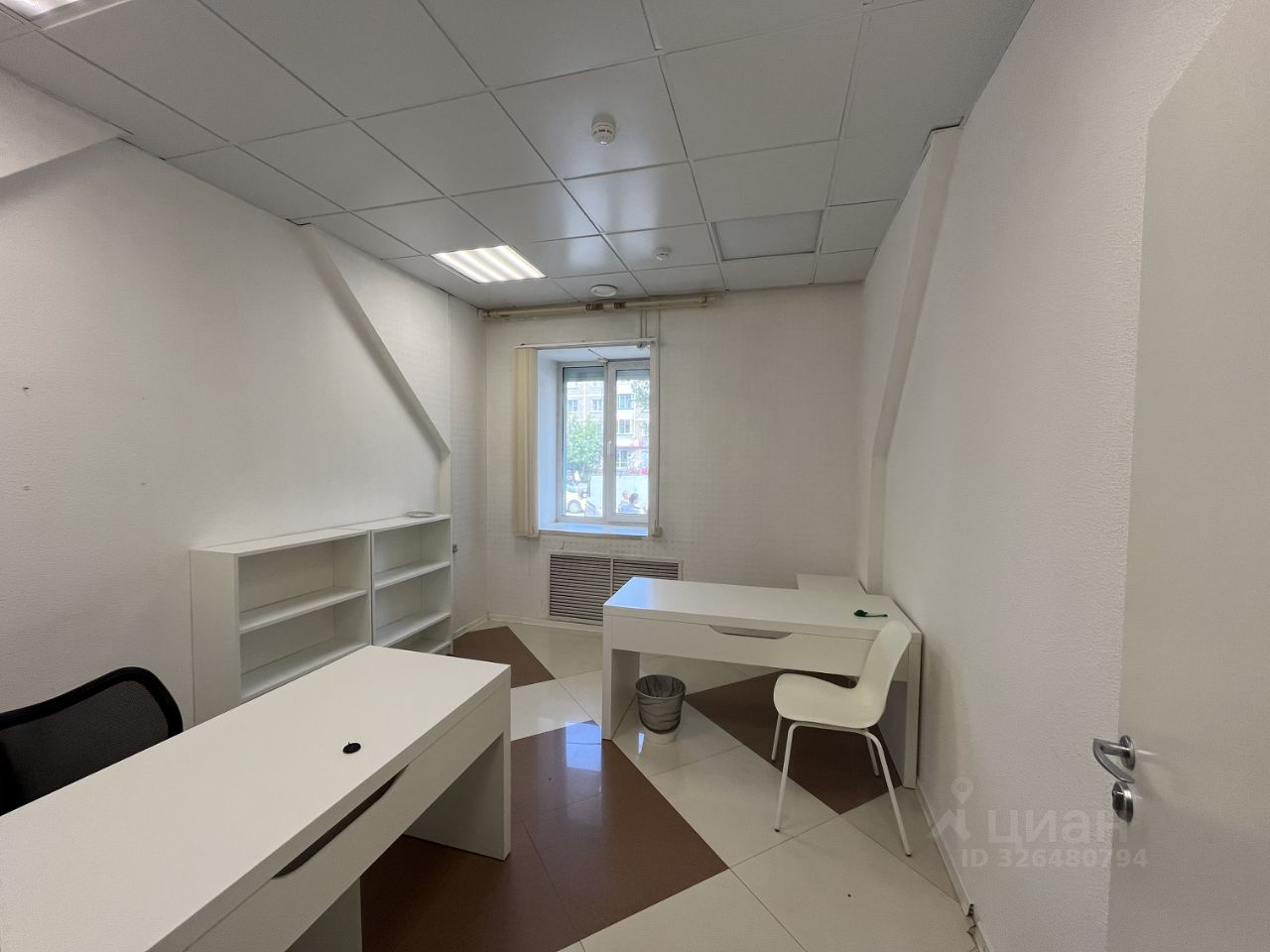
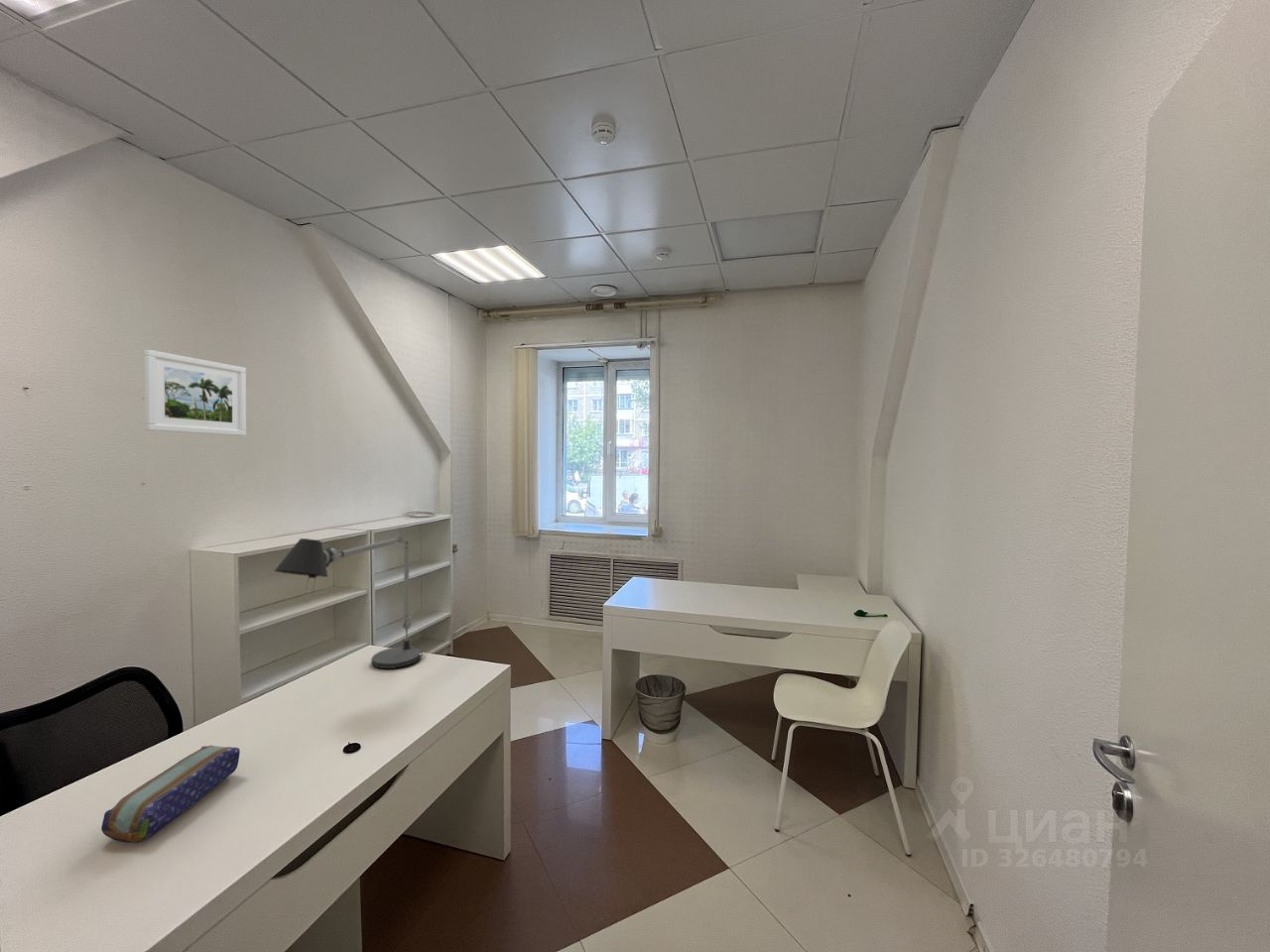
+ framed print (199, 396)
+ pencil case (177, 787)
+ desk lamp (326, 576)
